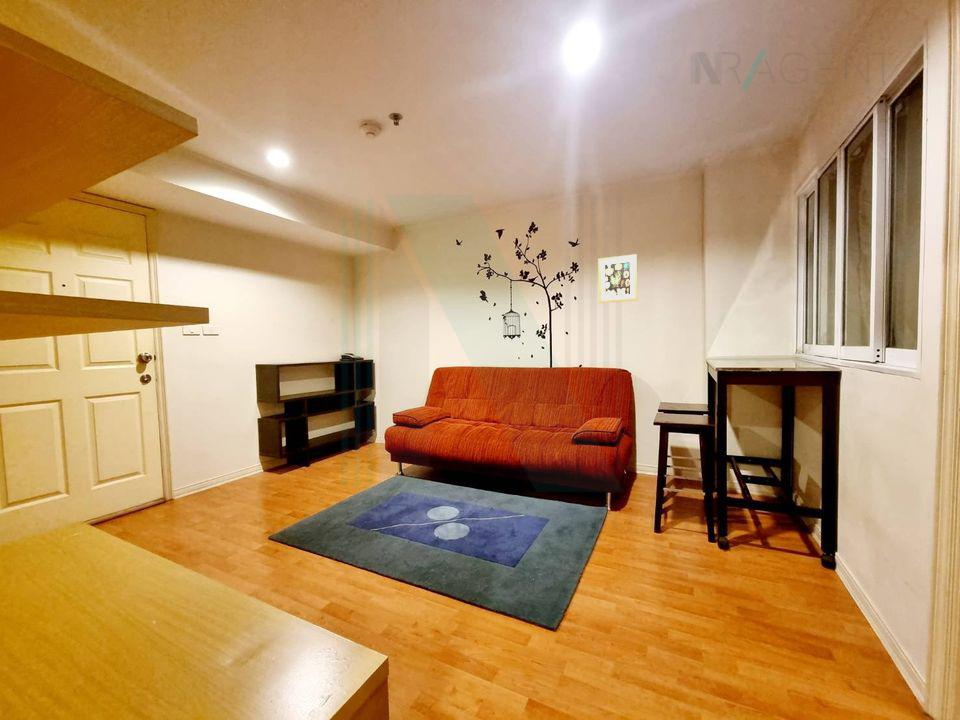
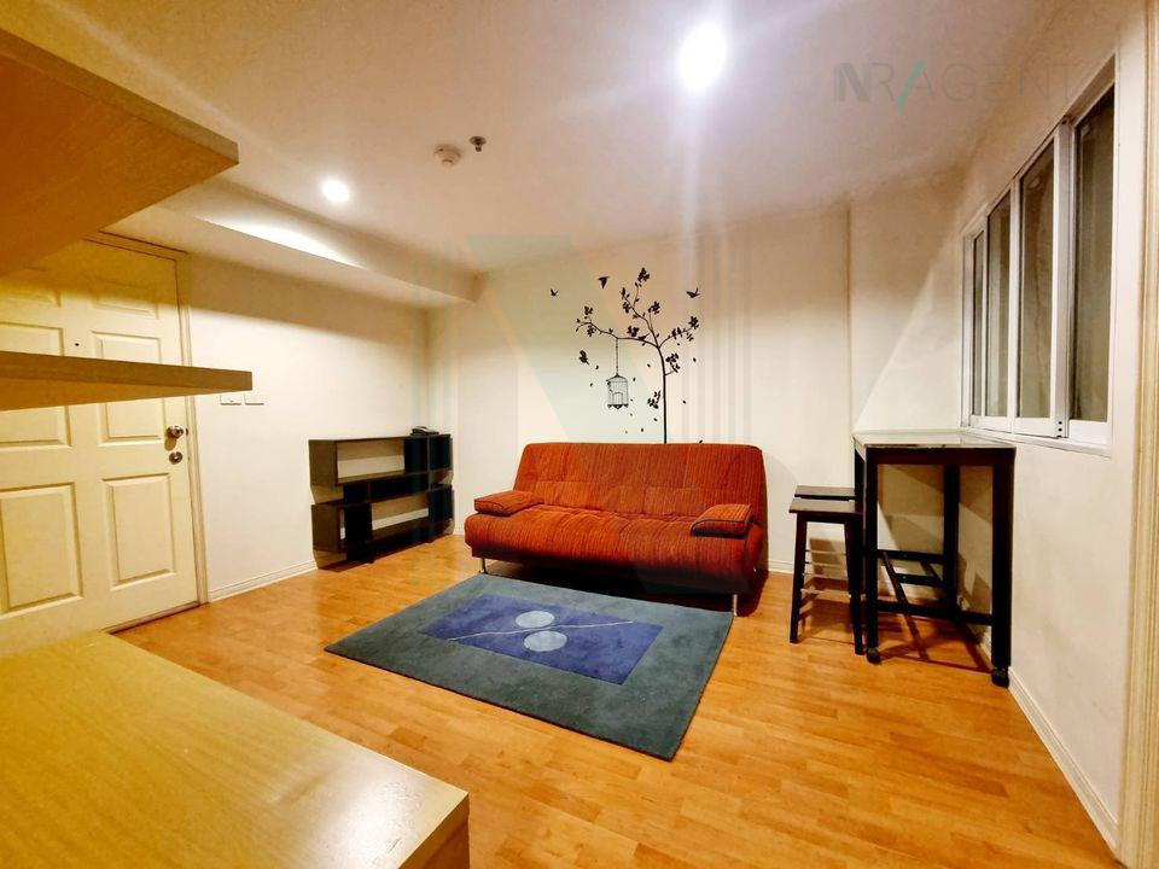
- wall art (617, 279)
